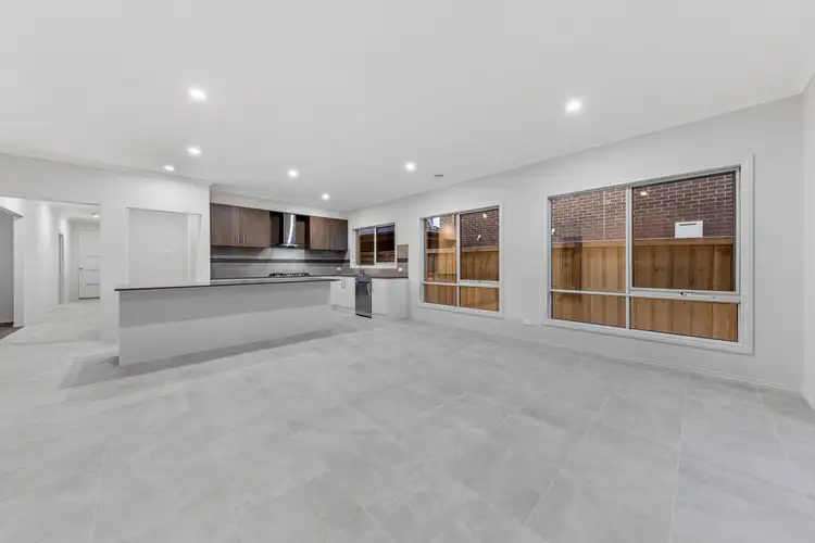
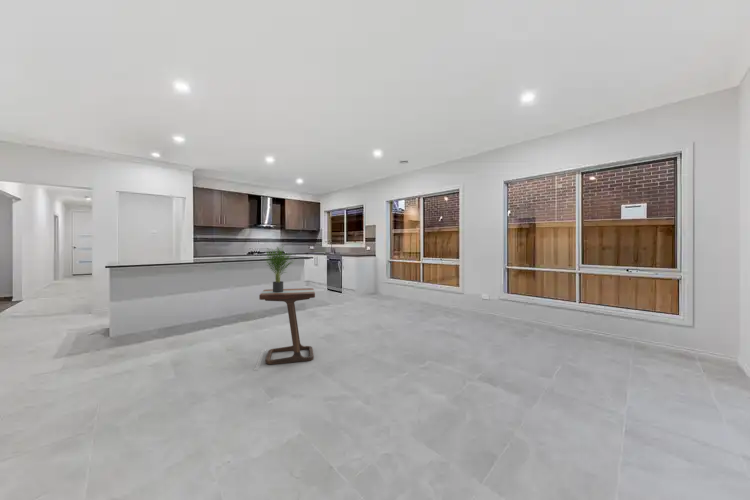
+ side table (289, 321)
+ potted plant (281, 266)
